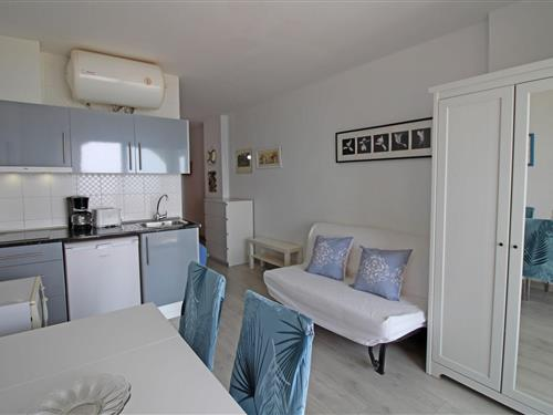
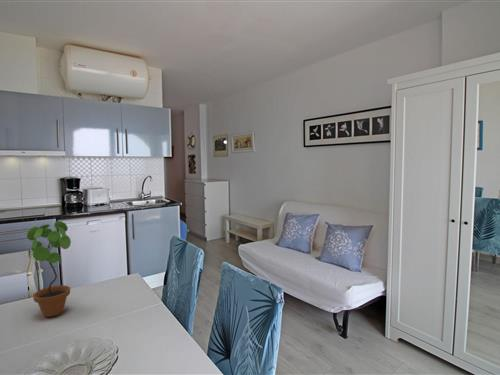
+ potted plant (52, 267)
